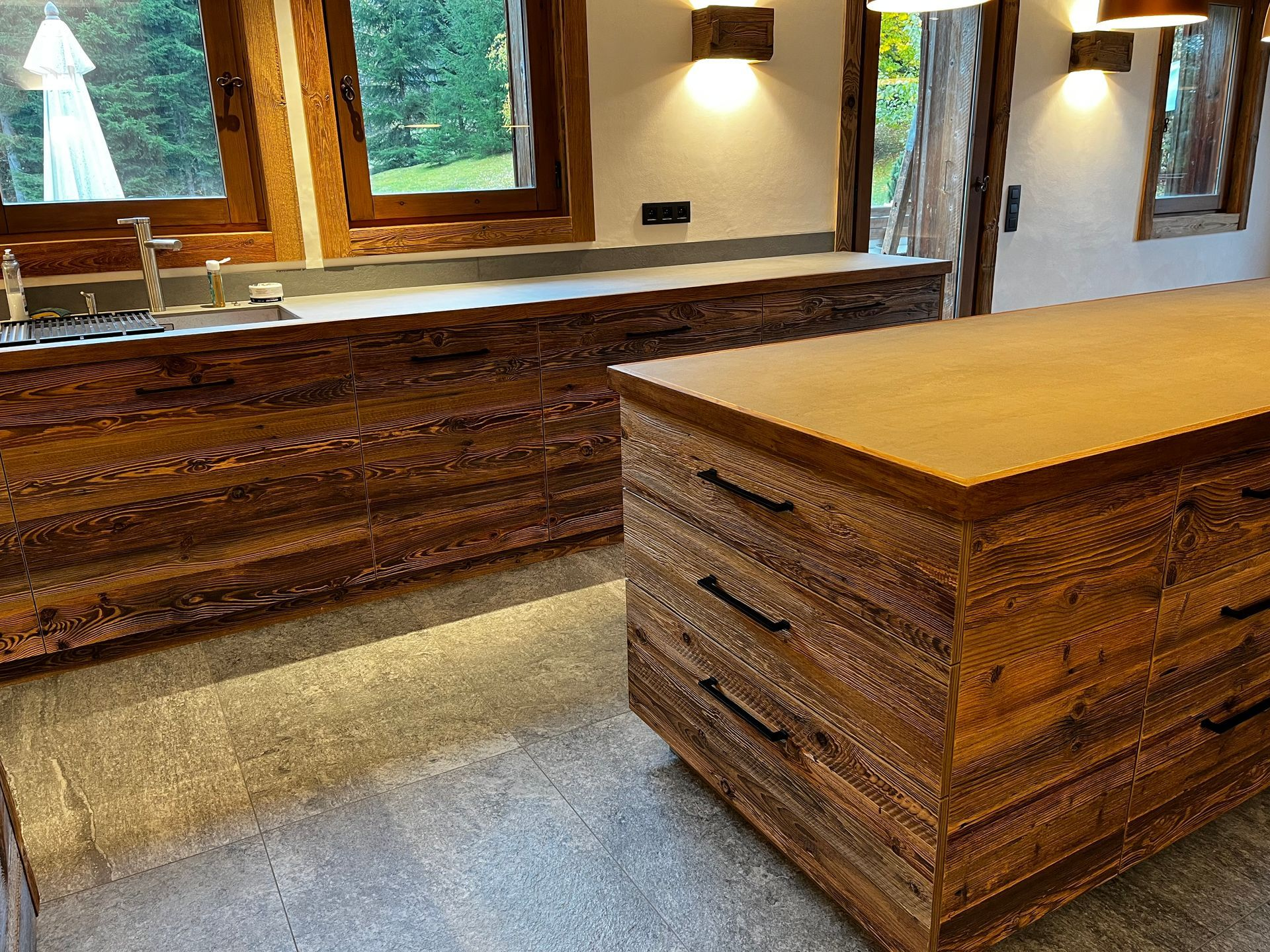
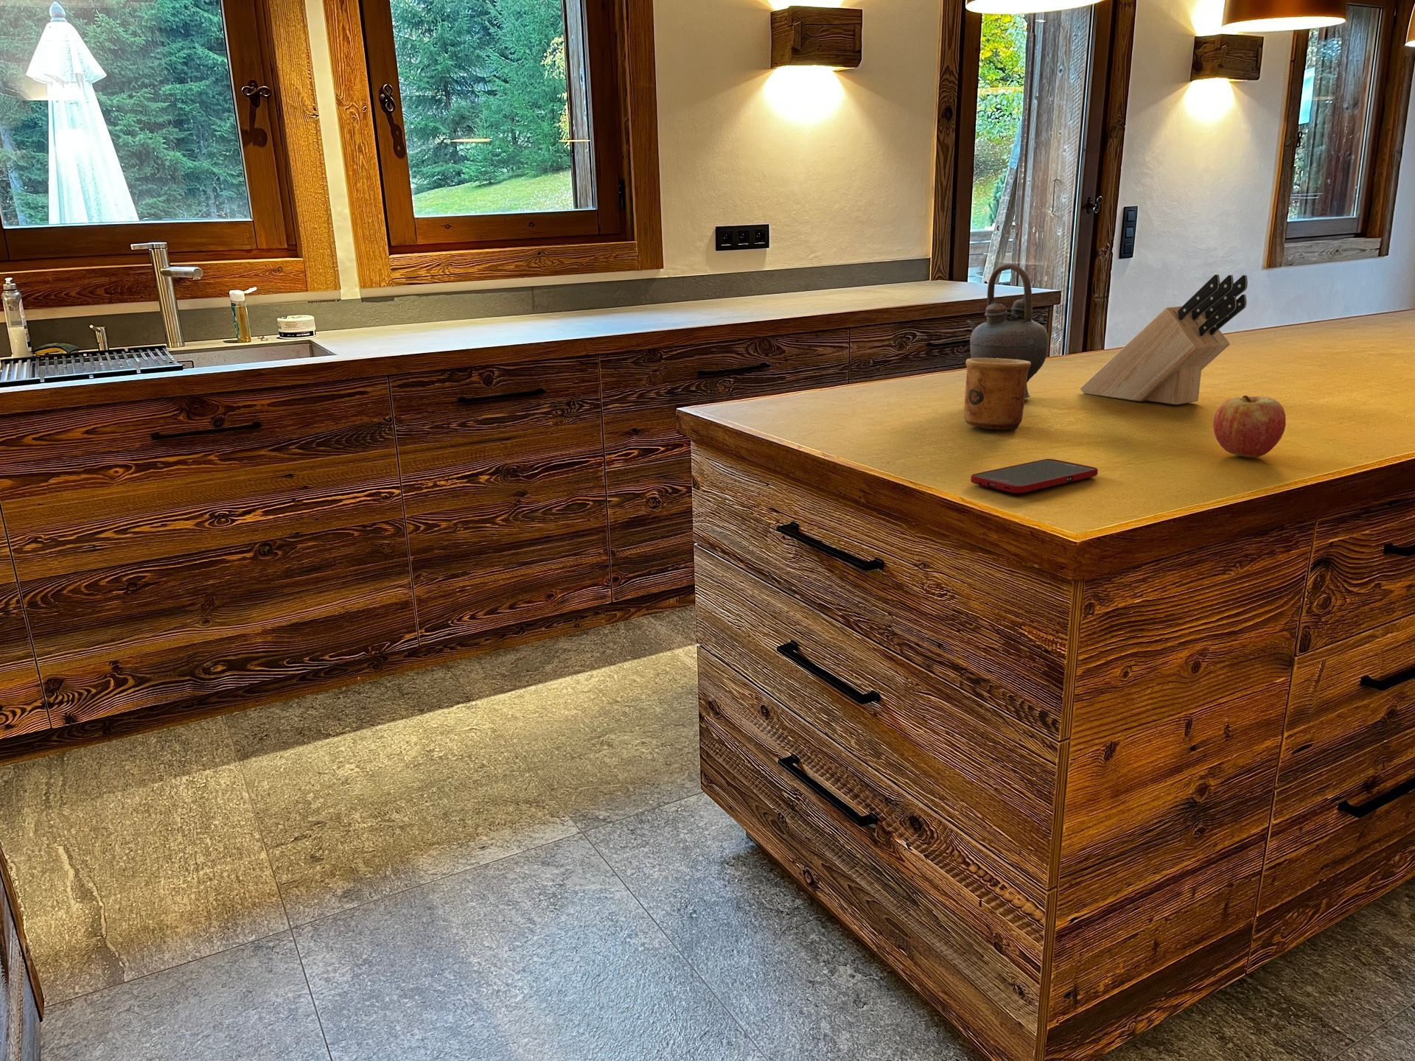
+ cell phone (1035, 475)
+ knife block (1163, 337)
+ cup (996, 392)
+ teapot (1003, 331)
+ fruit (1249, 424)
